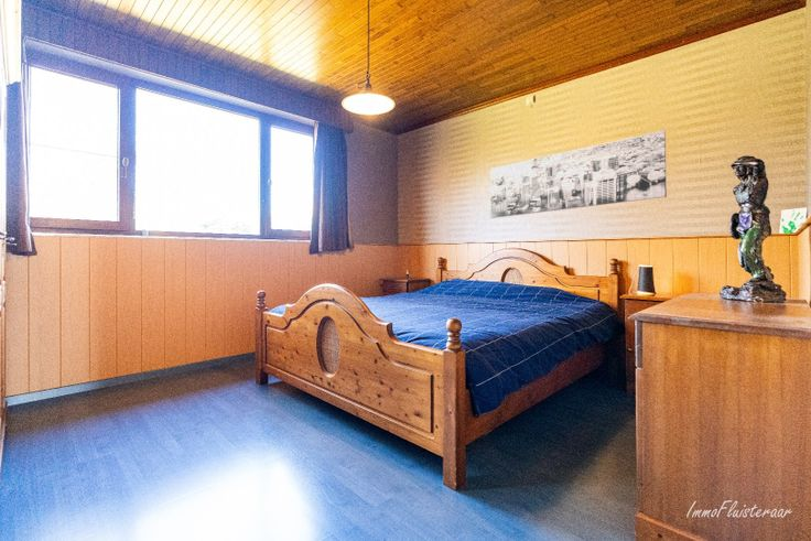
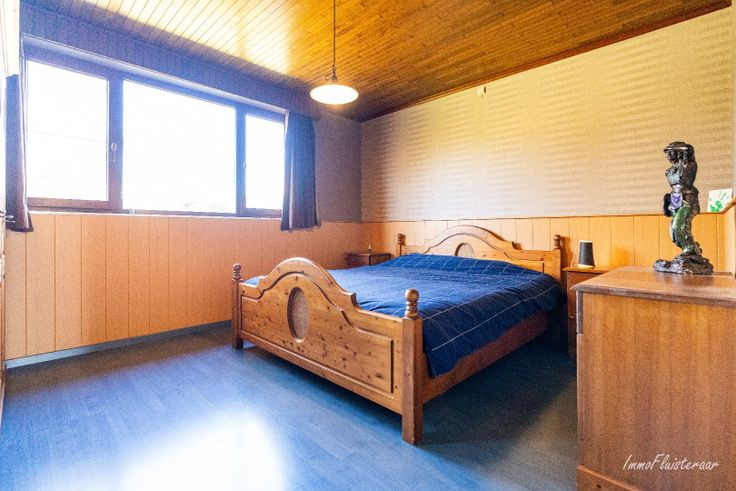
- wall art (565, 181)
